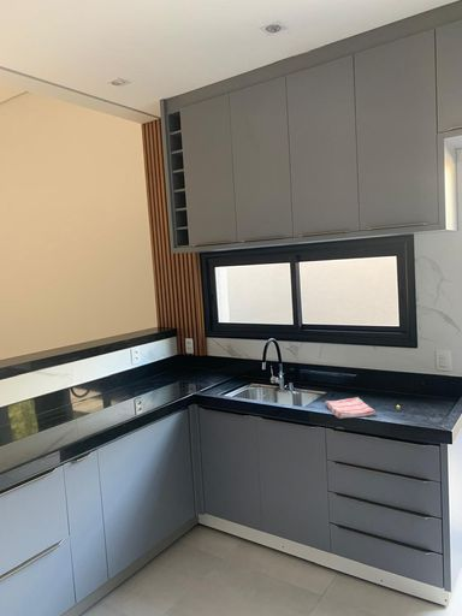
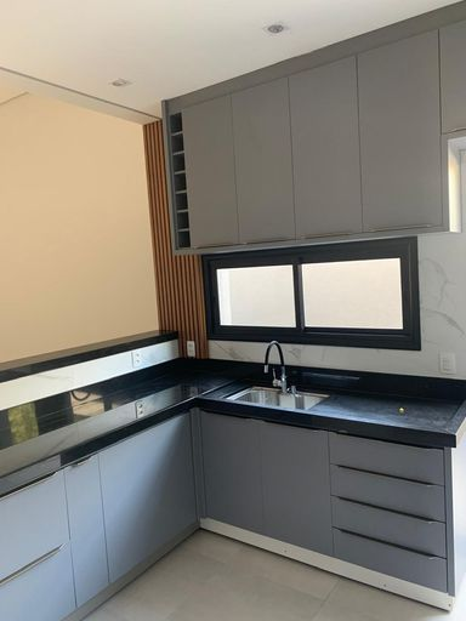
- dish towel (349, 405)
